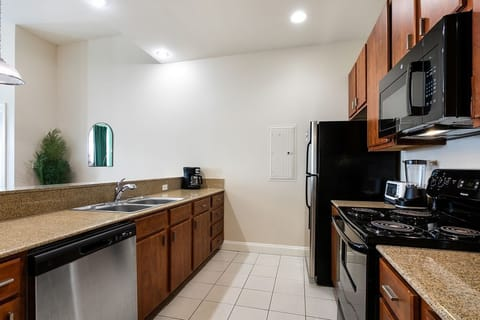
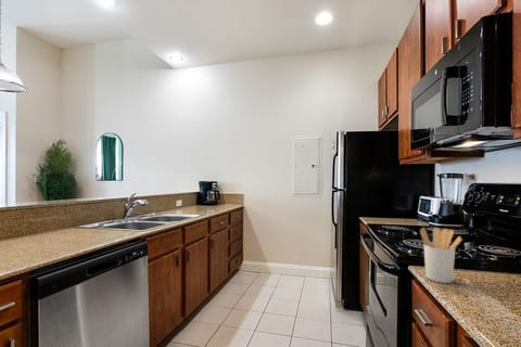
+ utensil holder (440, 253)
